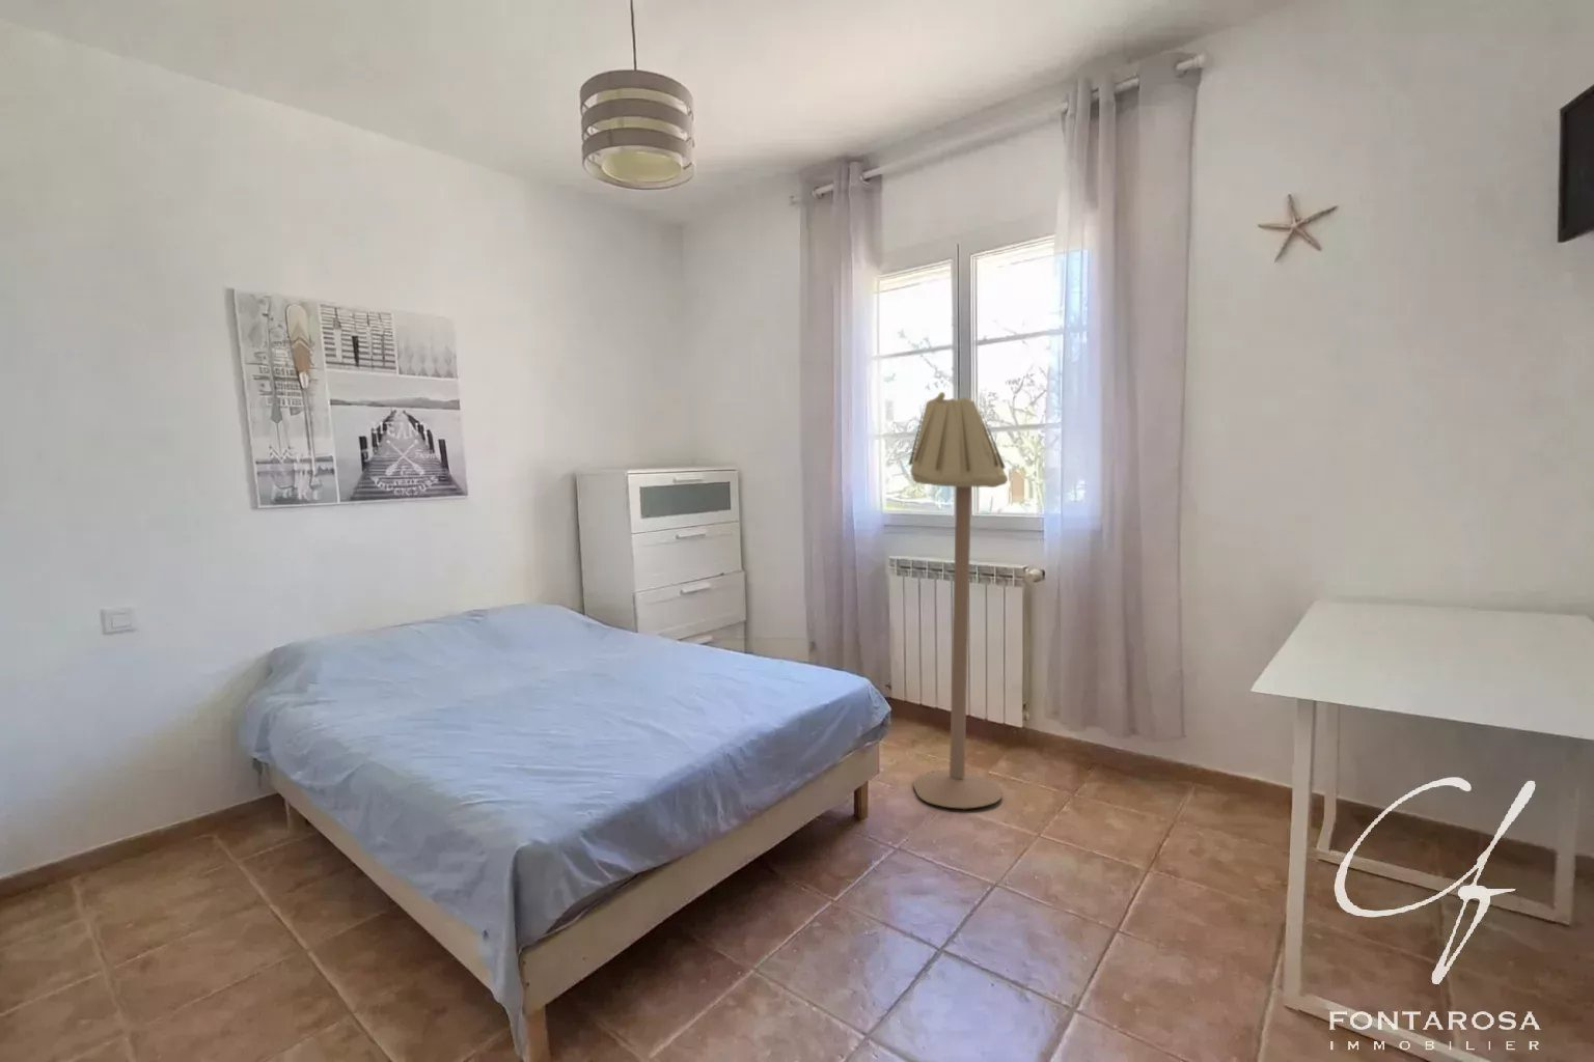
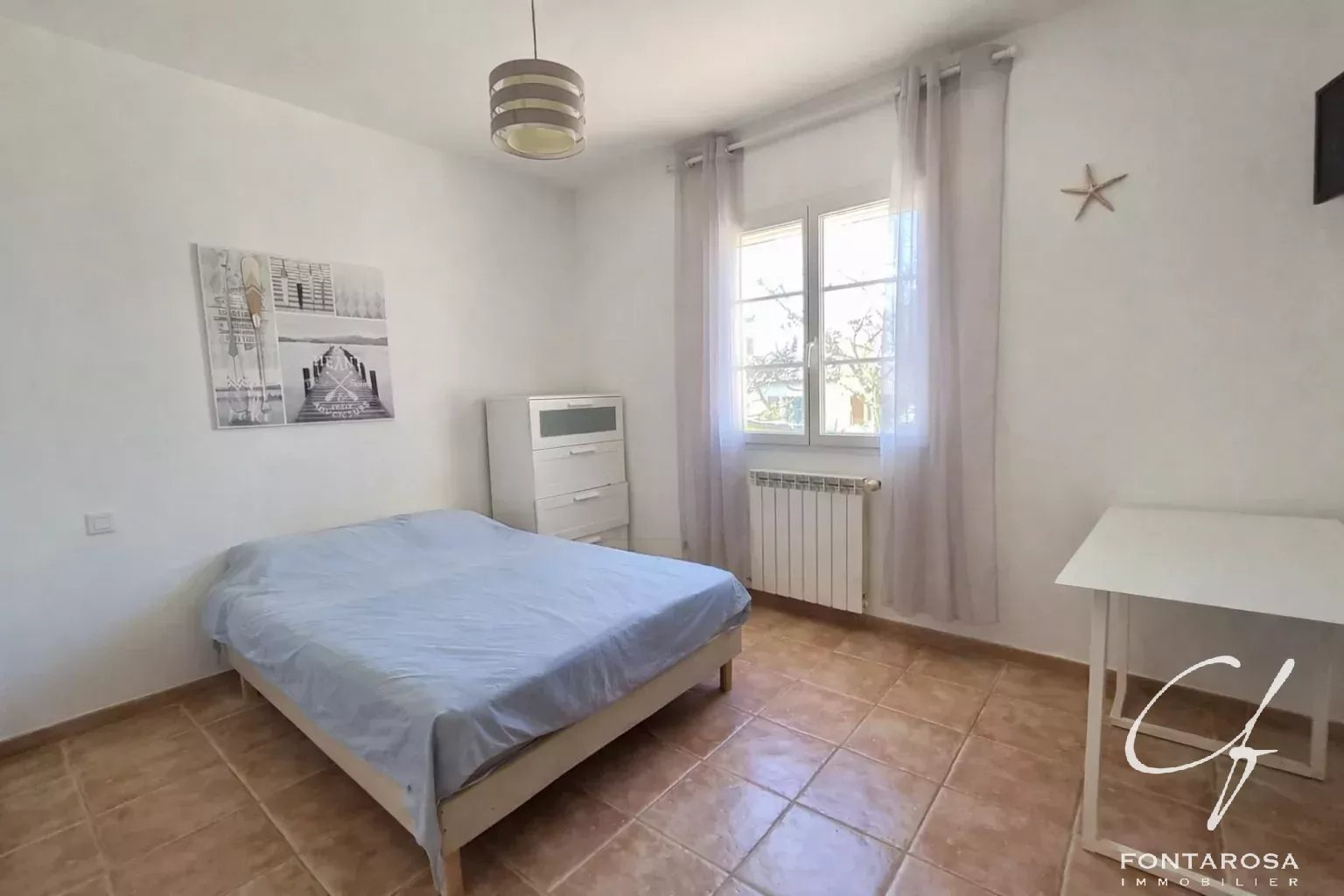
- floor lamp (958, 591)
